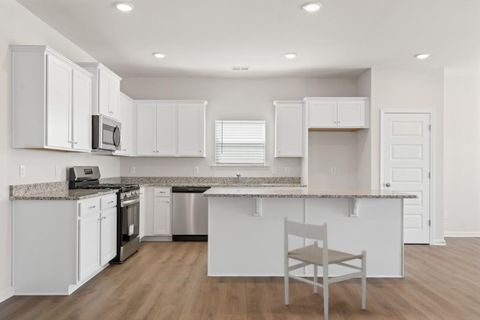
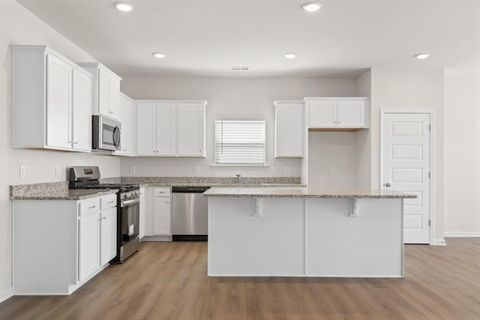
- chair (321, 261)
